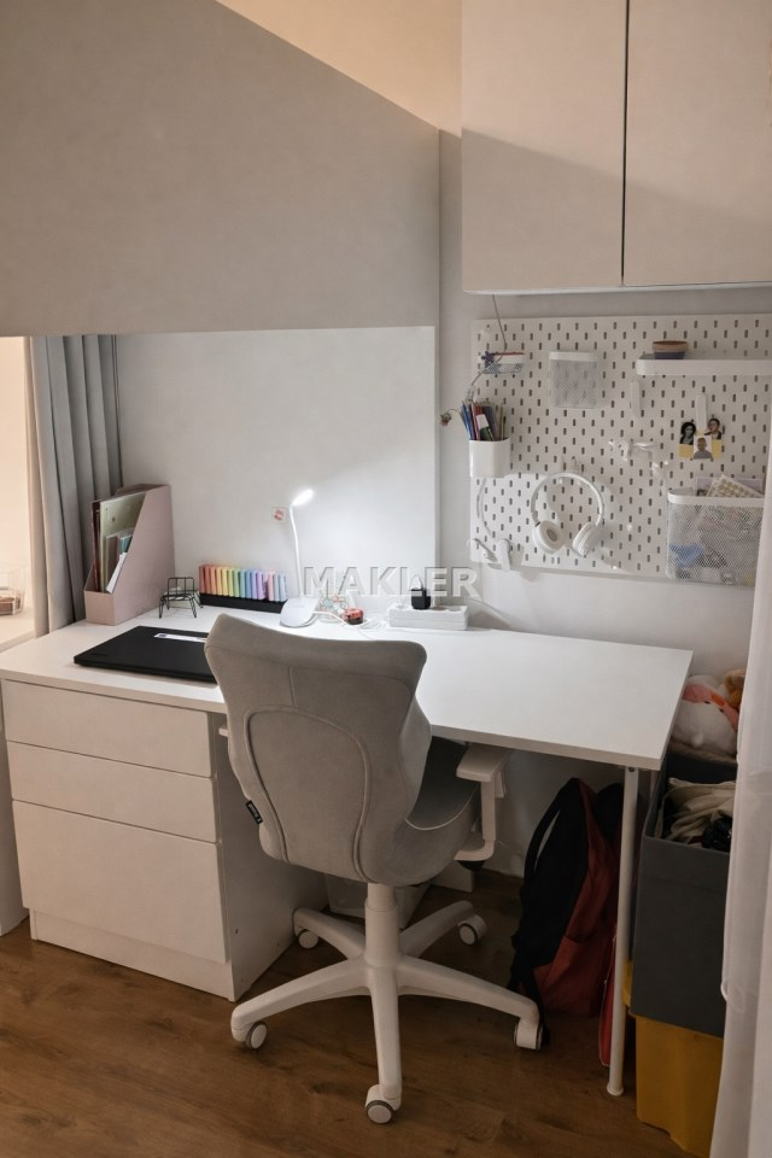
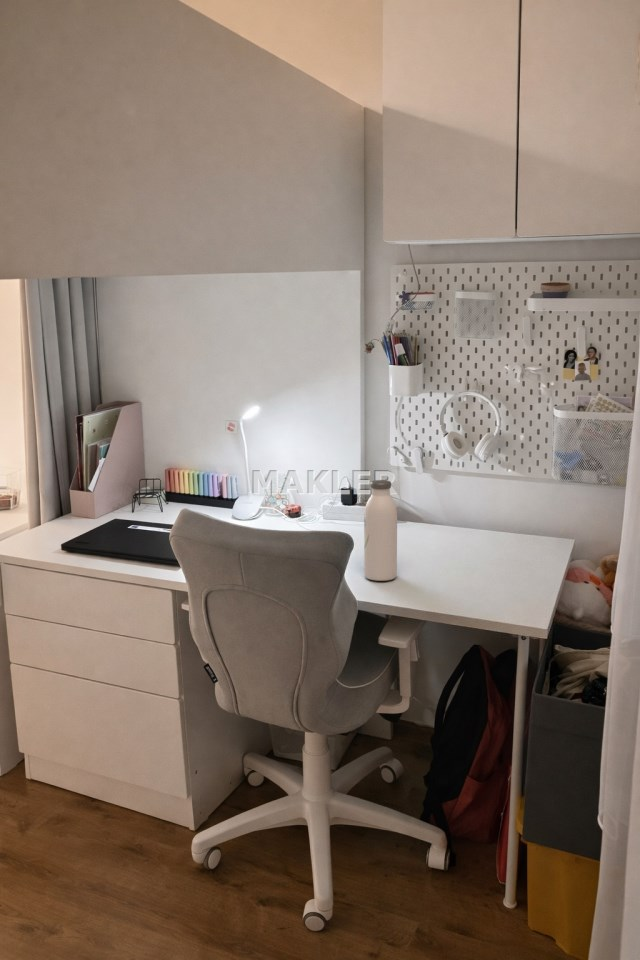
+ water bottle (380, 529)
